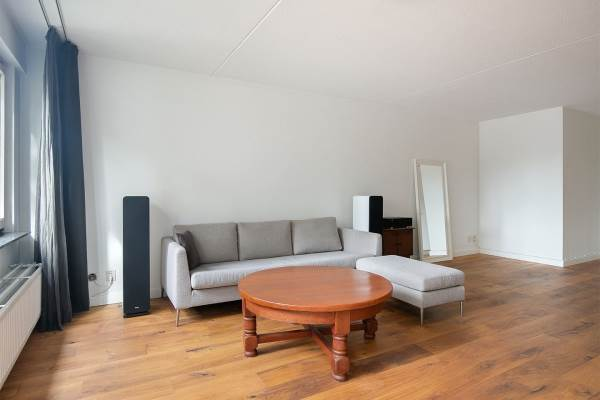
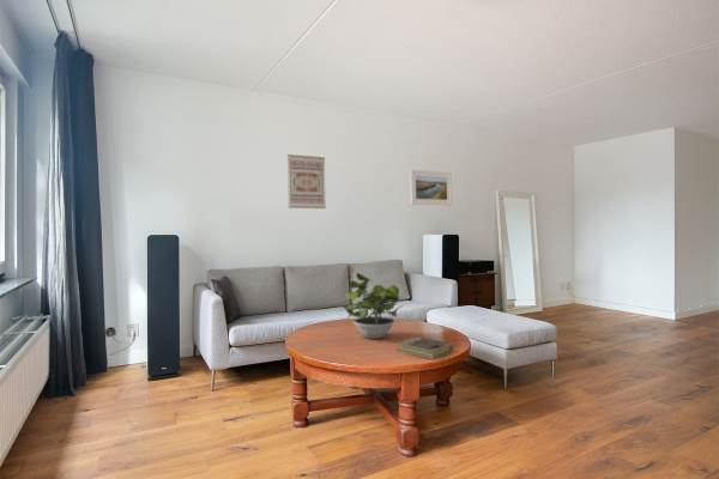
+ potted plant (373, 304)
+ wall art (307, 182)
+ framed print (431, 188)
+ book (424, 346)
